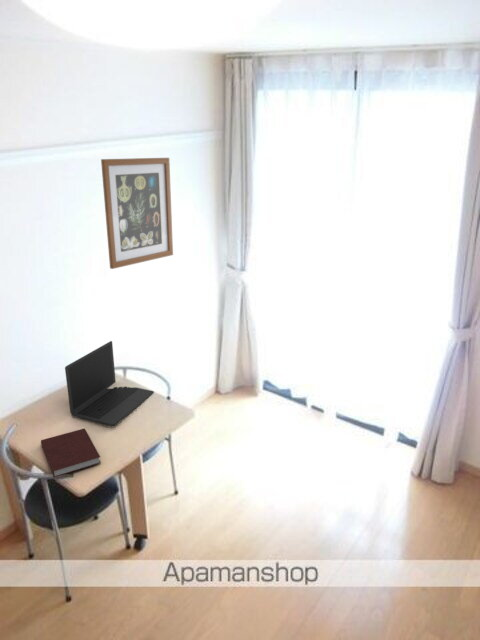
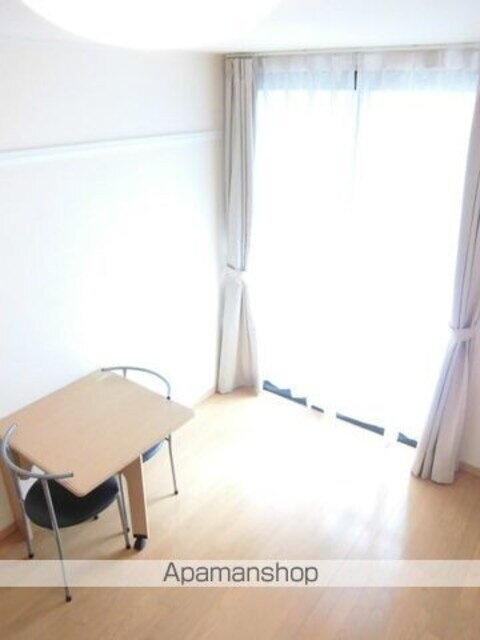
- notebook (70, 451)
- laptop (112, 380)
- wall art (140, 211)
